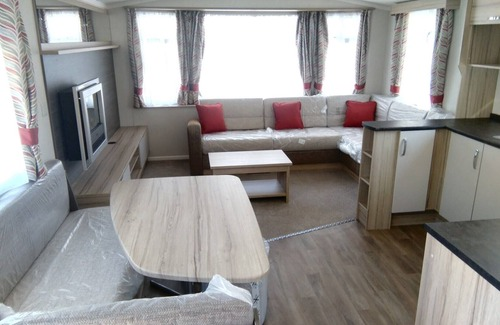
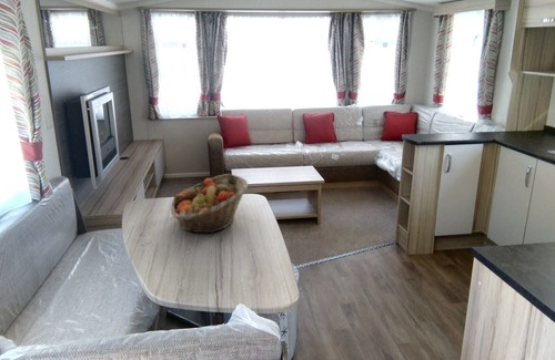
+ fruit basket (209, 200)
